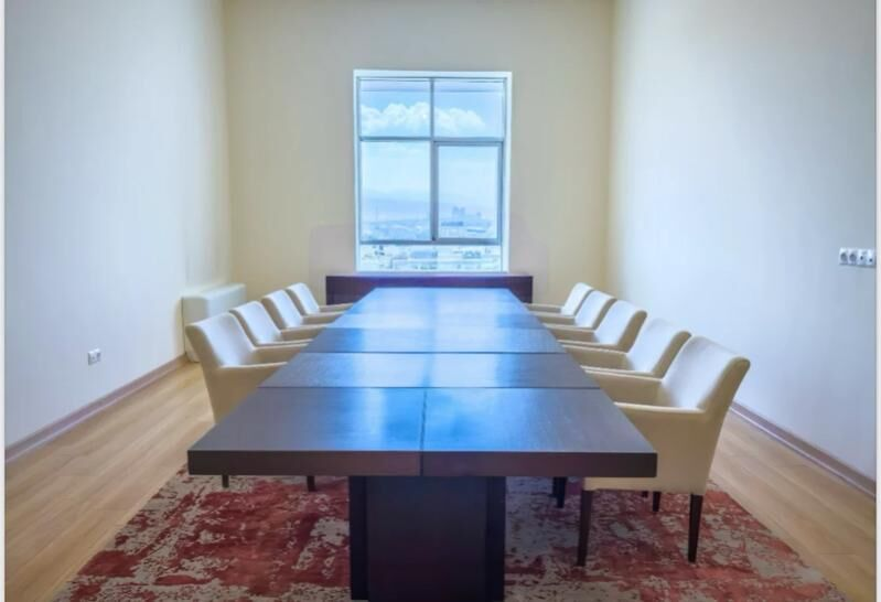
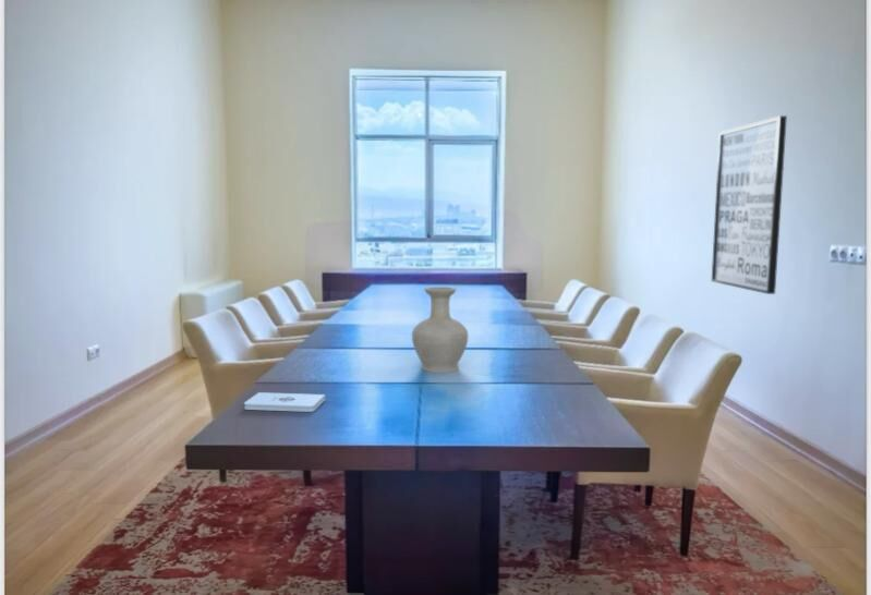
+ vase (439, 328)
+ notepad (285, 401)
+ wall art (745, 207)
